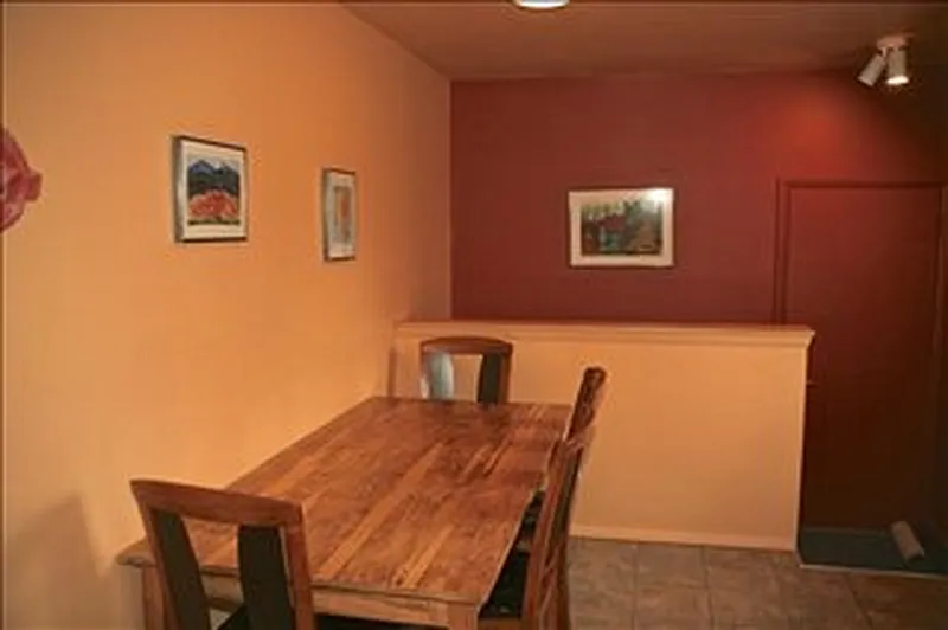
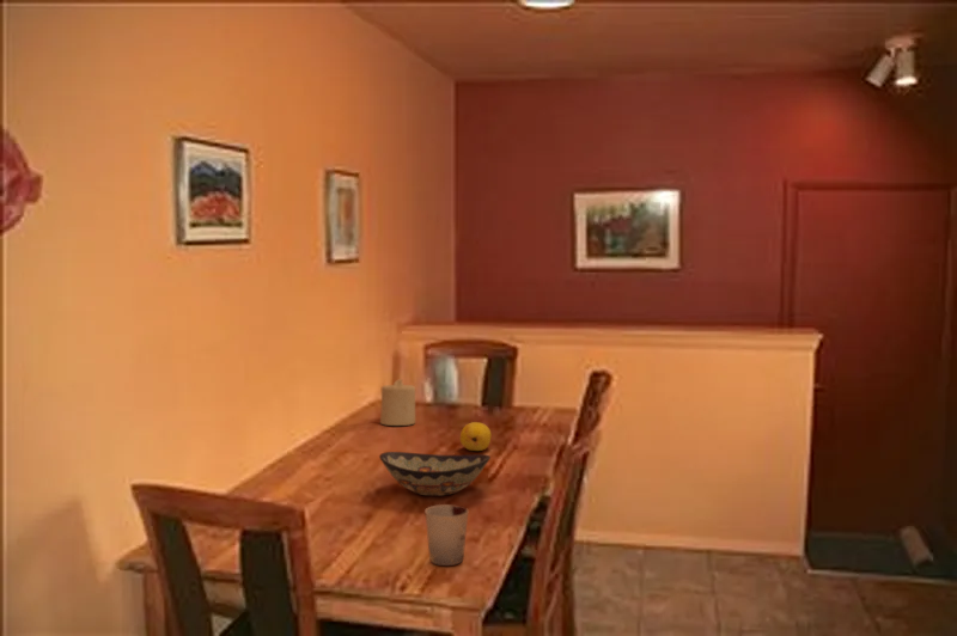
+ decorative bowl (434, 473)
+ candle (397, 400)
+ fruit (475, 436)
+ cup (447, 532)
